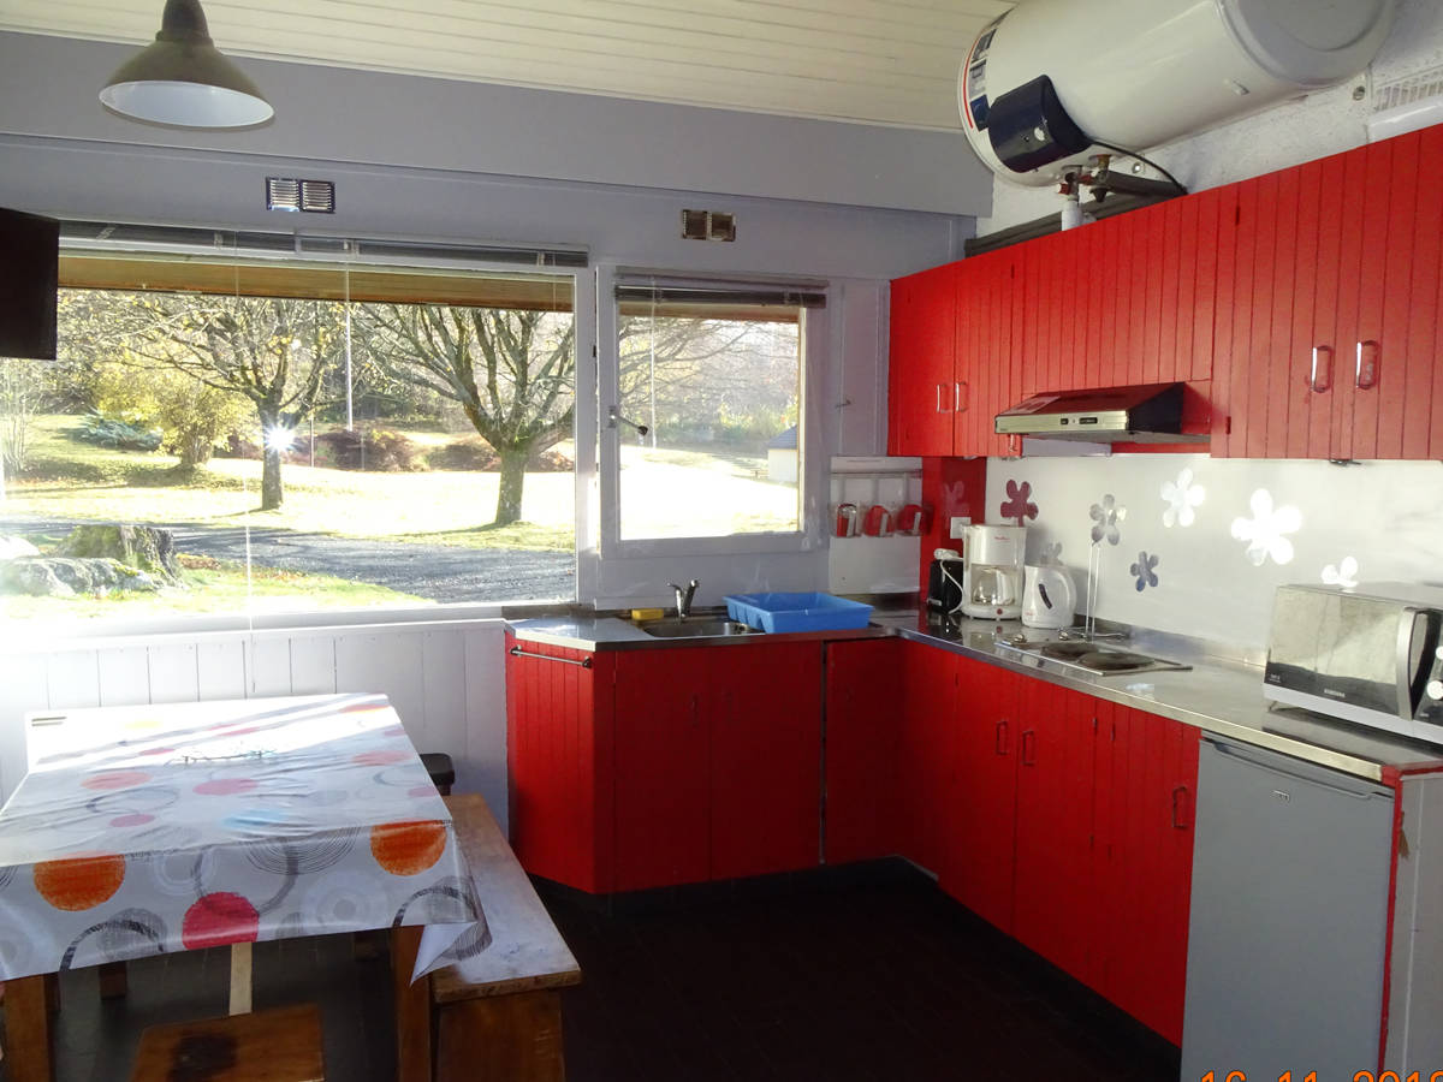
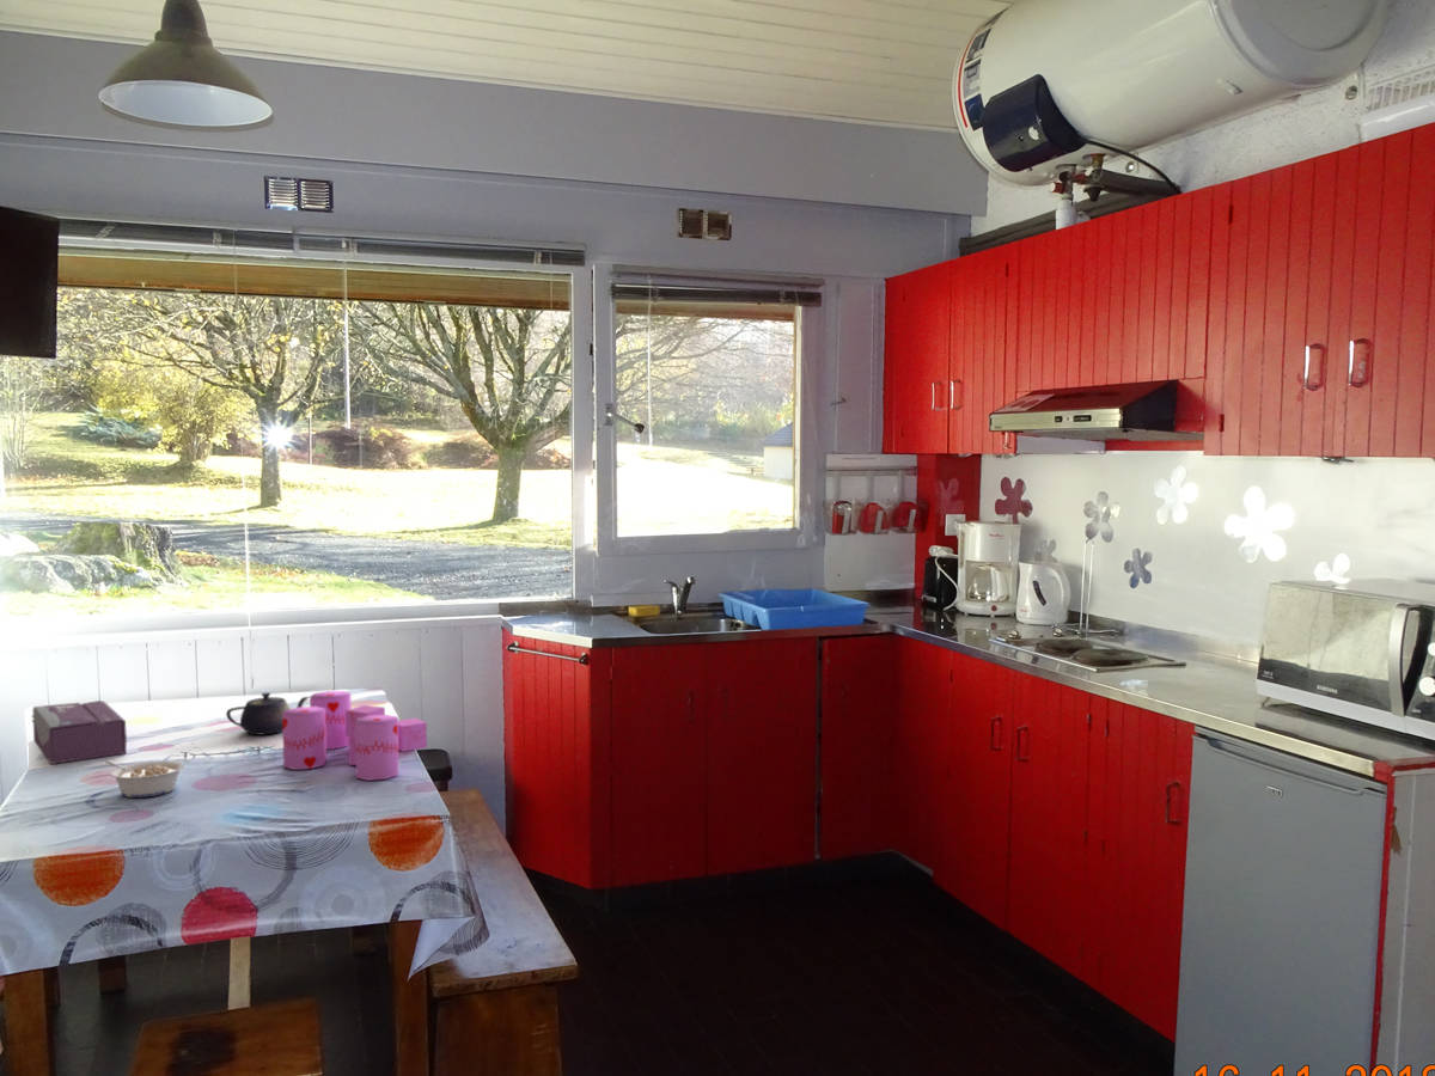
+ legume (145, 778)
+ teapot (269, 711)
+ tissue box (78, 729)
+ candle (354, 732)
